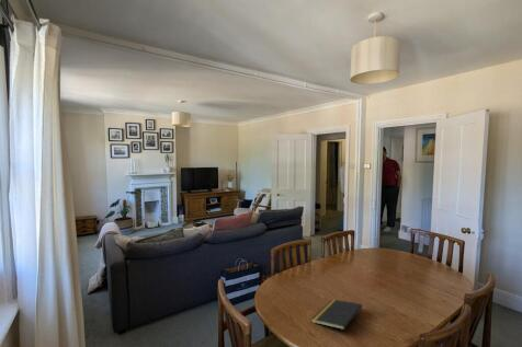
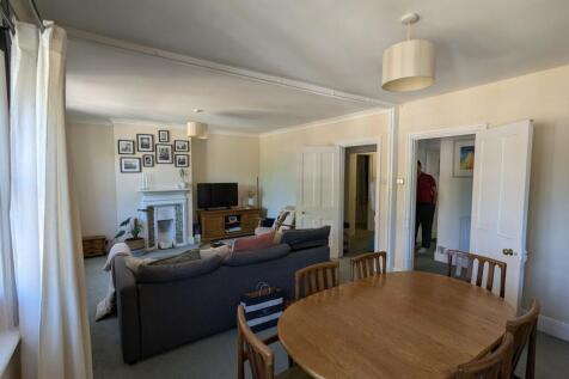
- notepad (337, 312)
